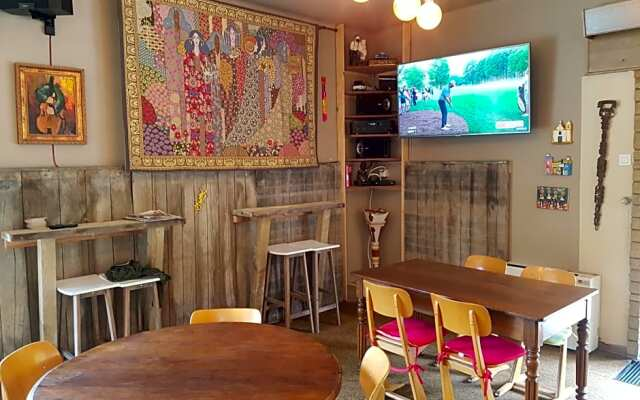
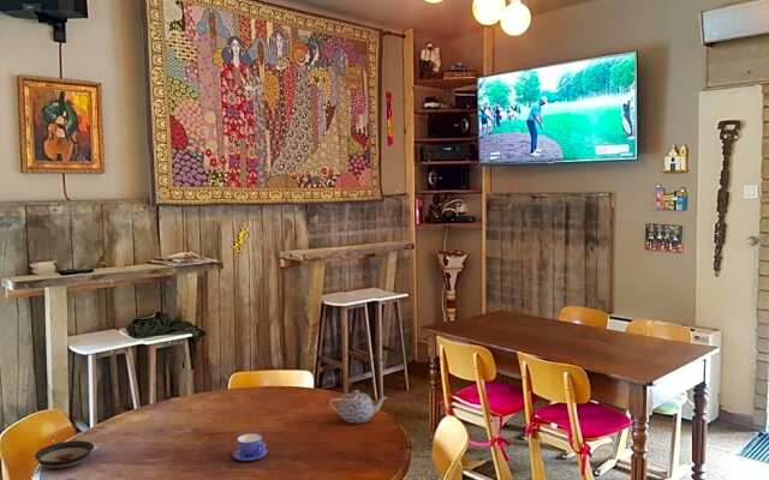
+ teapot (358, 404)
+ saucer (65, 456)
+ teacup (250, 446)
